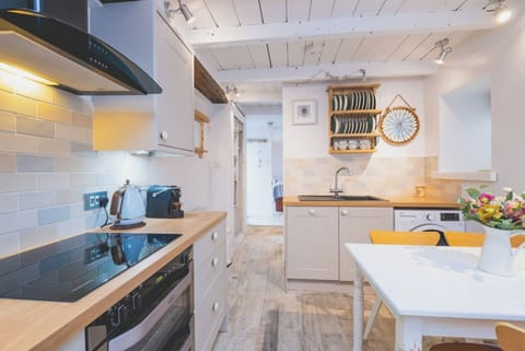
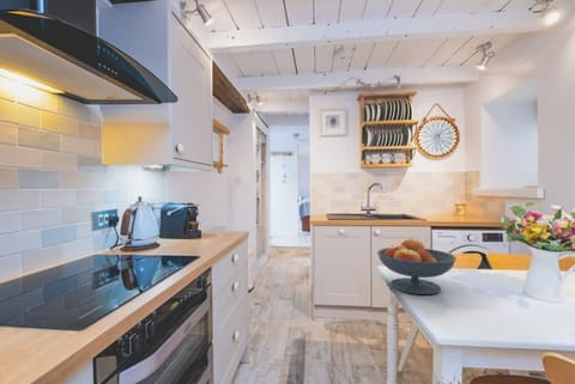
+ fruit bowl (414, 264)
